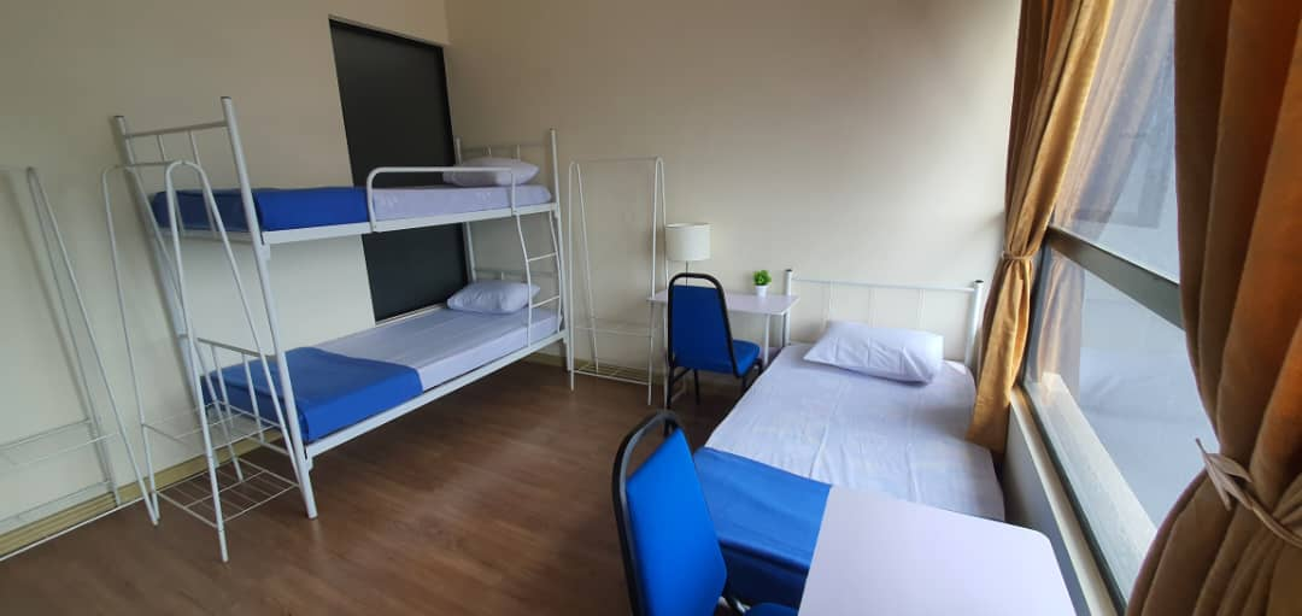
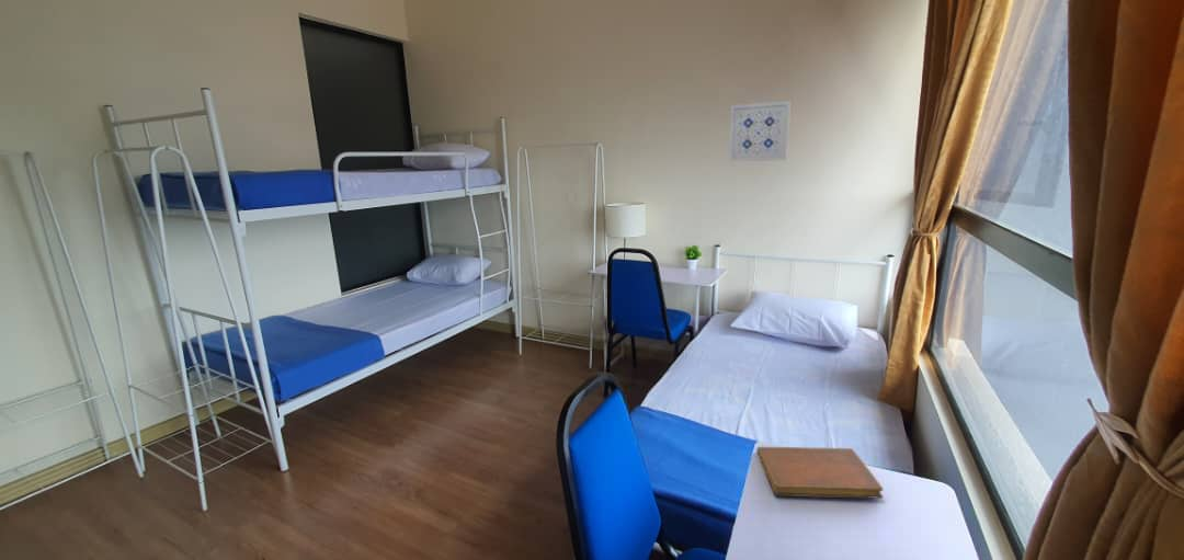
+ notebook (815, 469)
+ wall art (758, 133)
